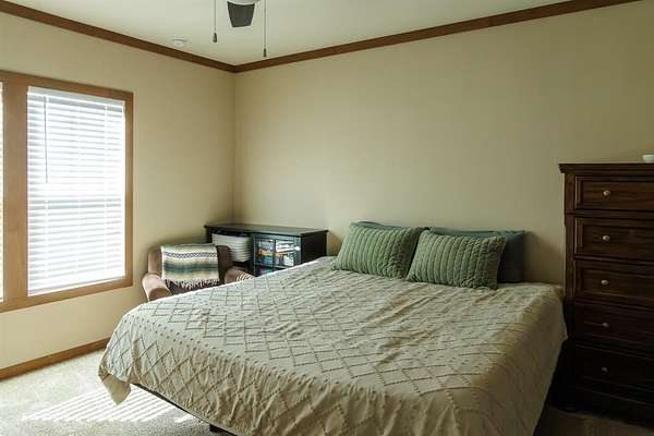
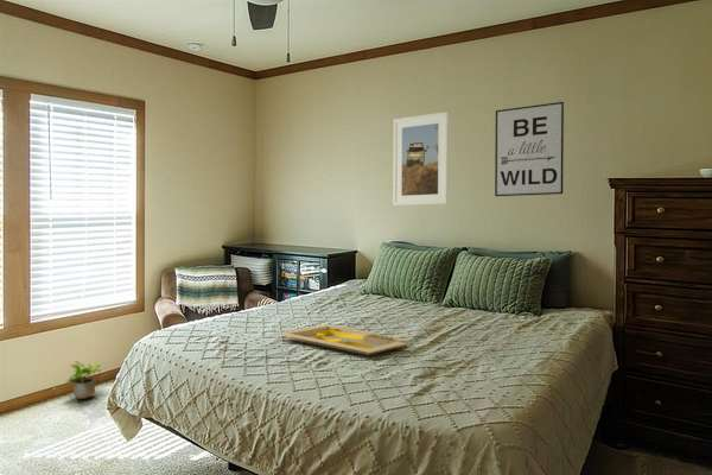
+ serving tray (345, 340)
+ potted plant (82, 378)
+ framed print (419, 160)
+ wall art (528, 151)
